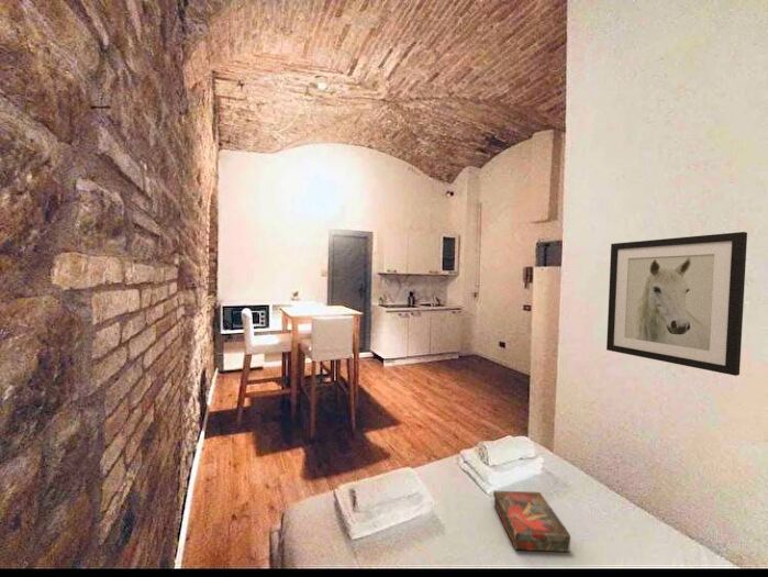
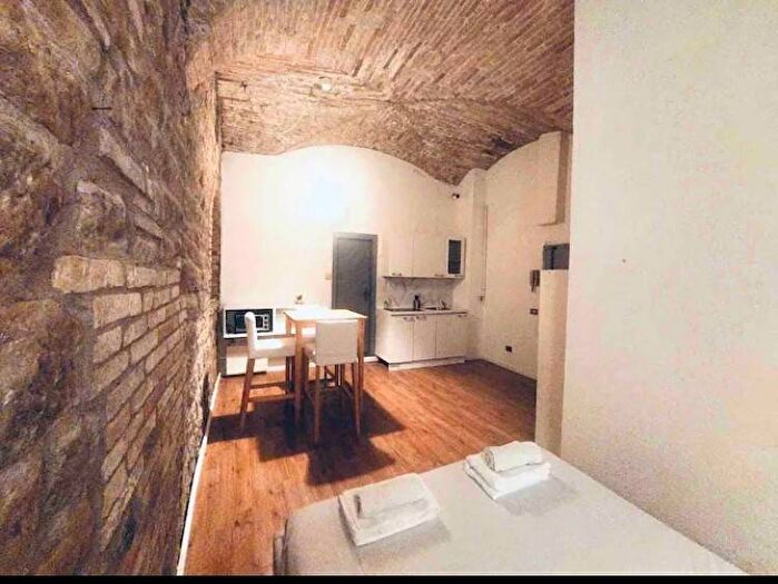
- book (527, 518)
- wall art (666, 300)
